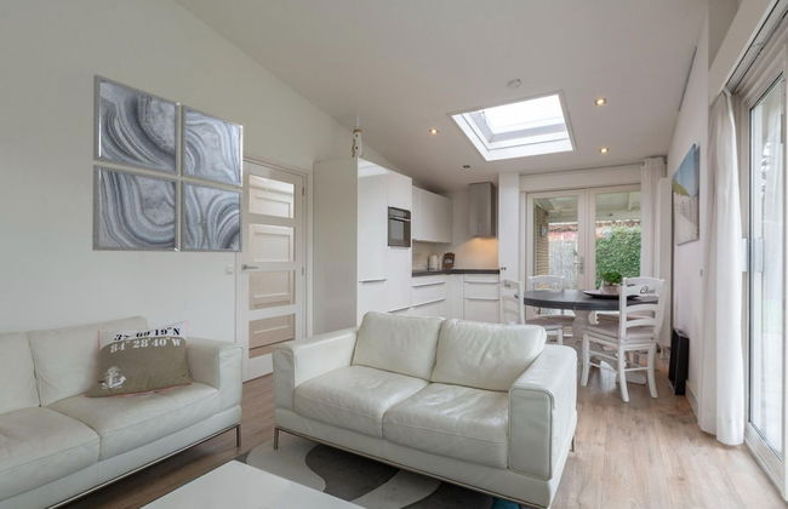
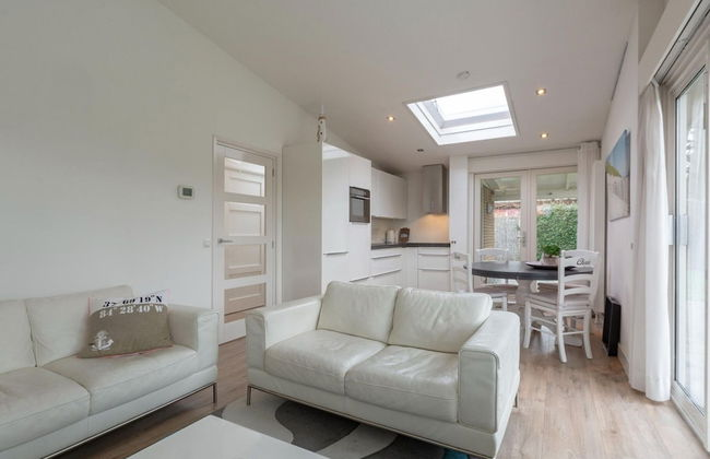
- wall art (181, 176)
